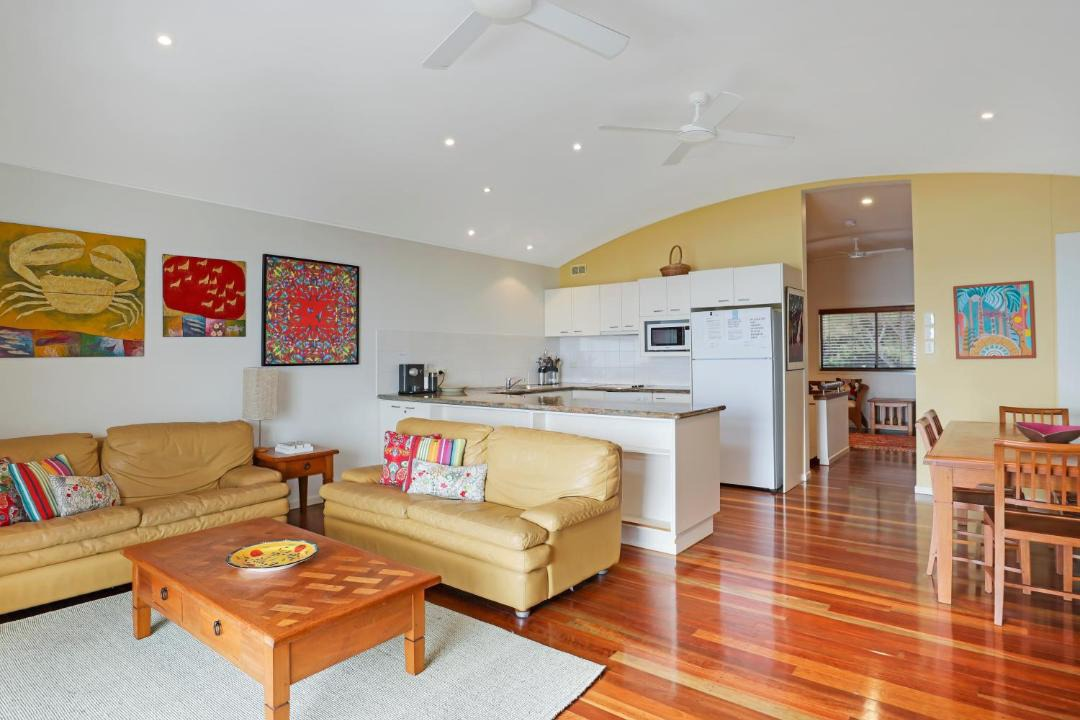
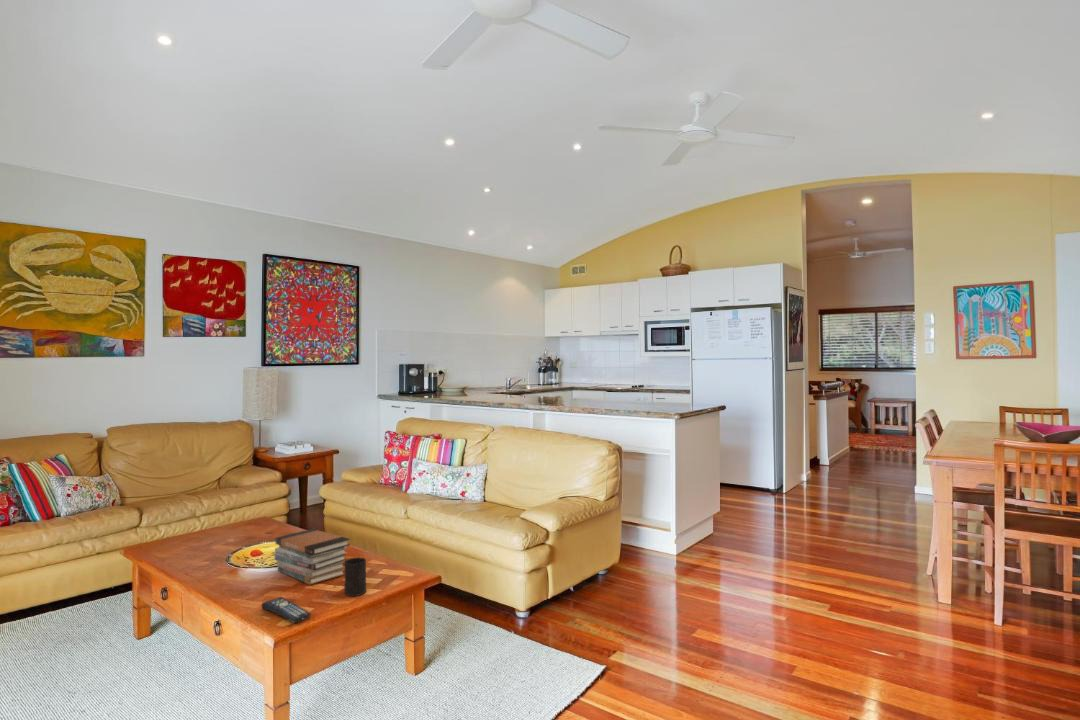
+ cup (355, 576)
+ book stack (311, 555)
+ remote control (285, 609)
